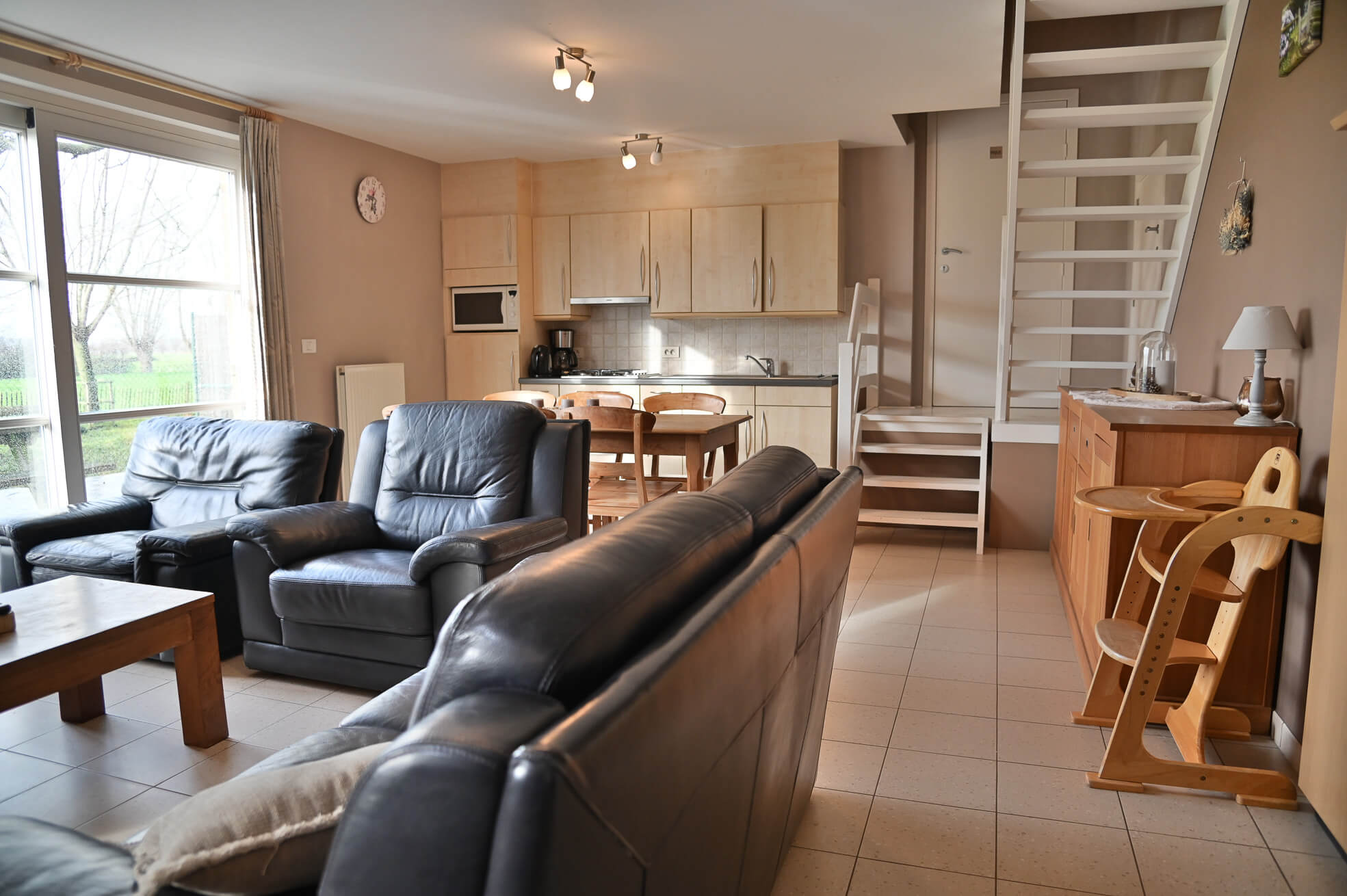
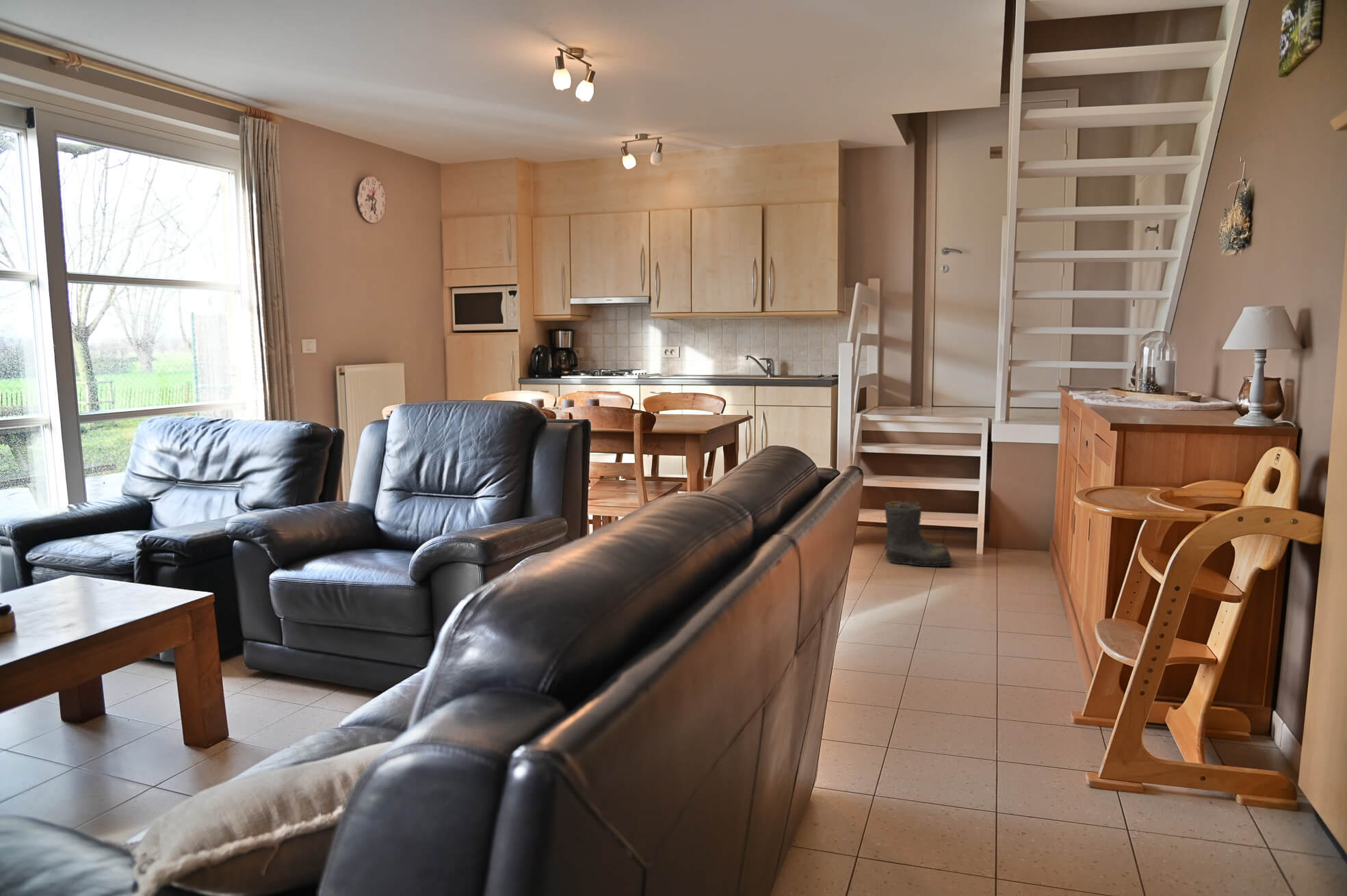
+ boots (918, 532)
